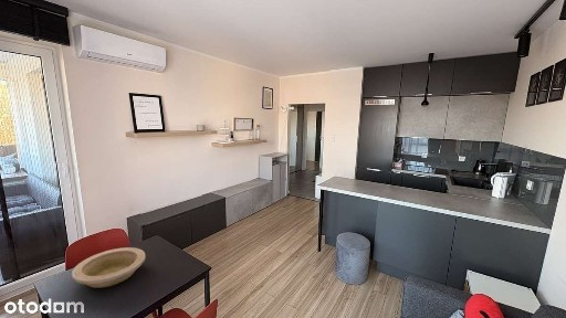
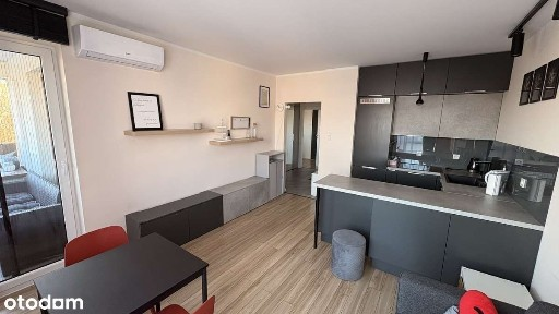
- bowl (112, 268)
